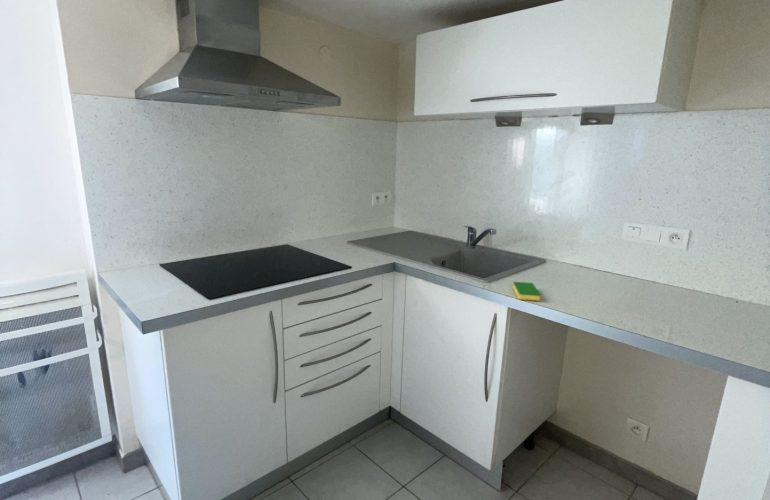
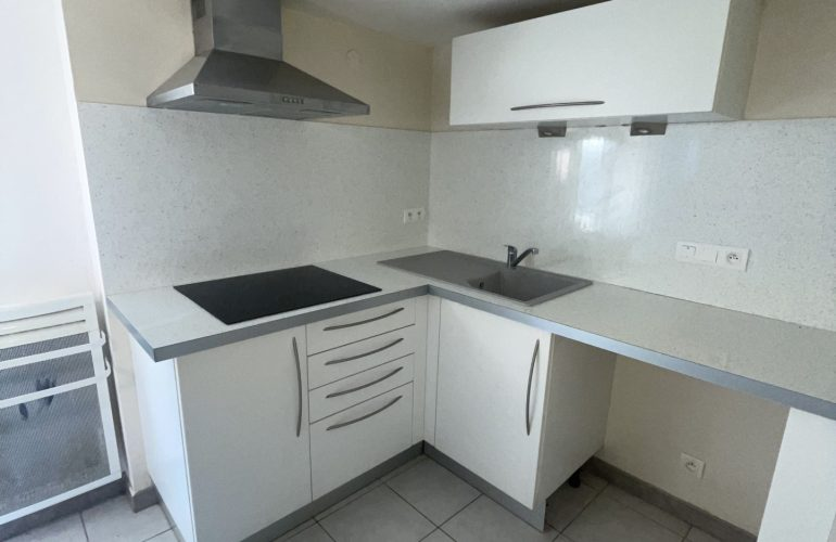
- dish sponge (525, 290)
